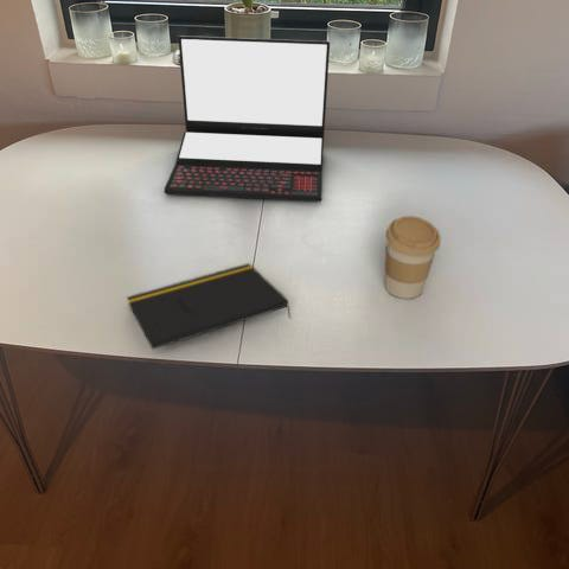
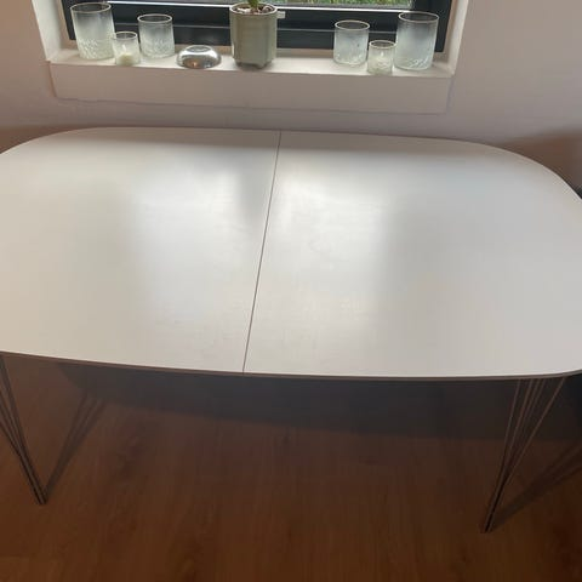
- laptop (248, 117)
- coffee cup (409, 257)
- notepad (205, 301)
